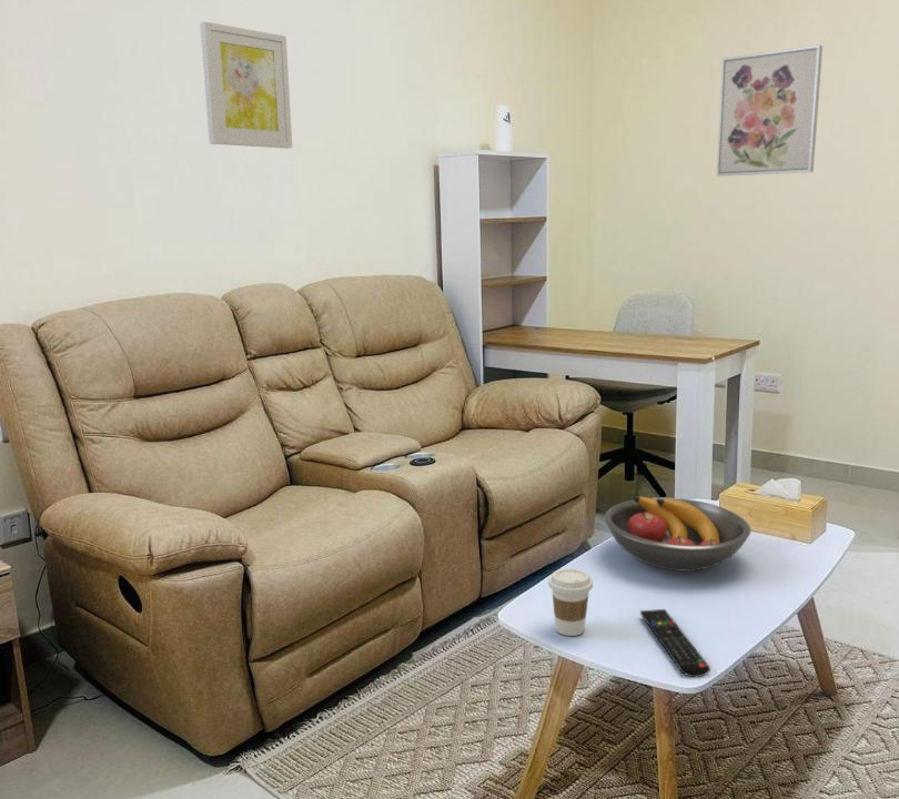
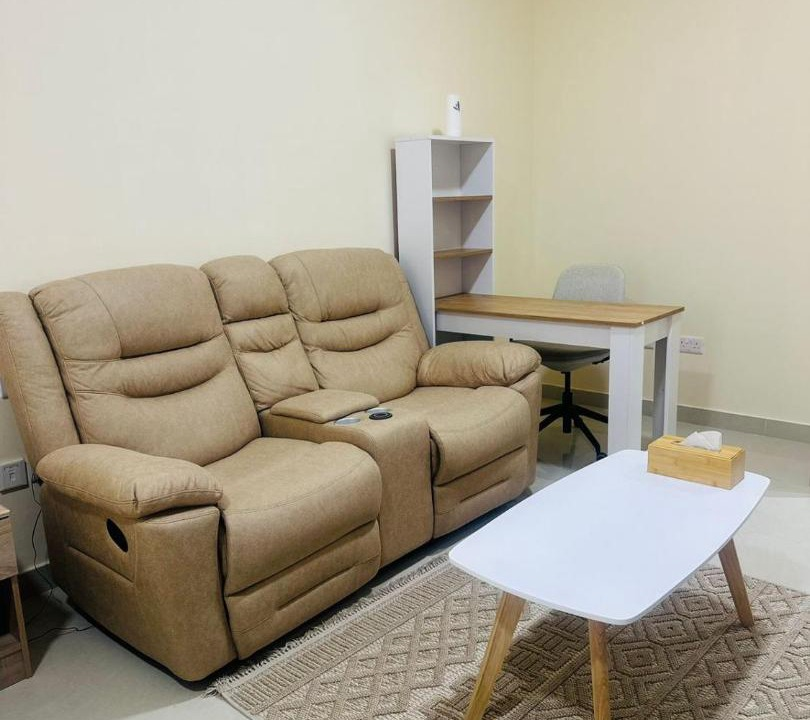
- fruit bowl (675, 534)
- wall art (767, 113)
- remote control (673, 640)
- wall art (249, 88)
- coffee cup (569, 601)
